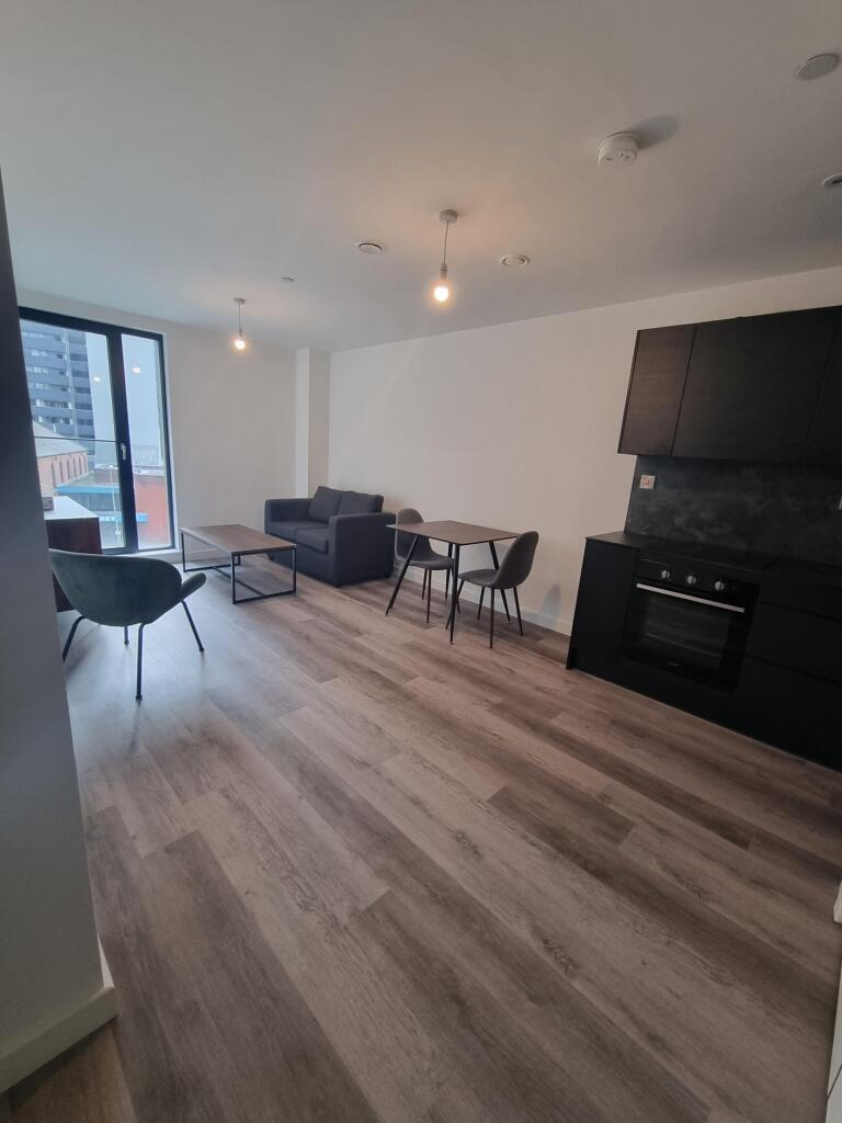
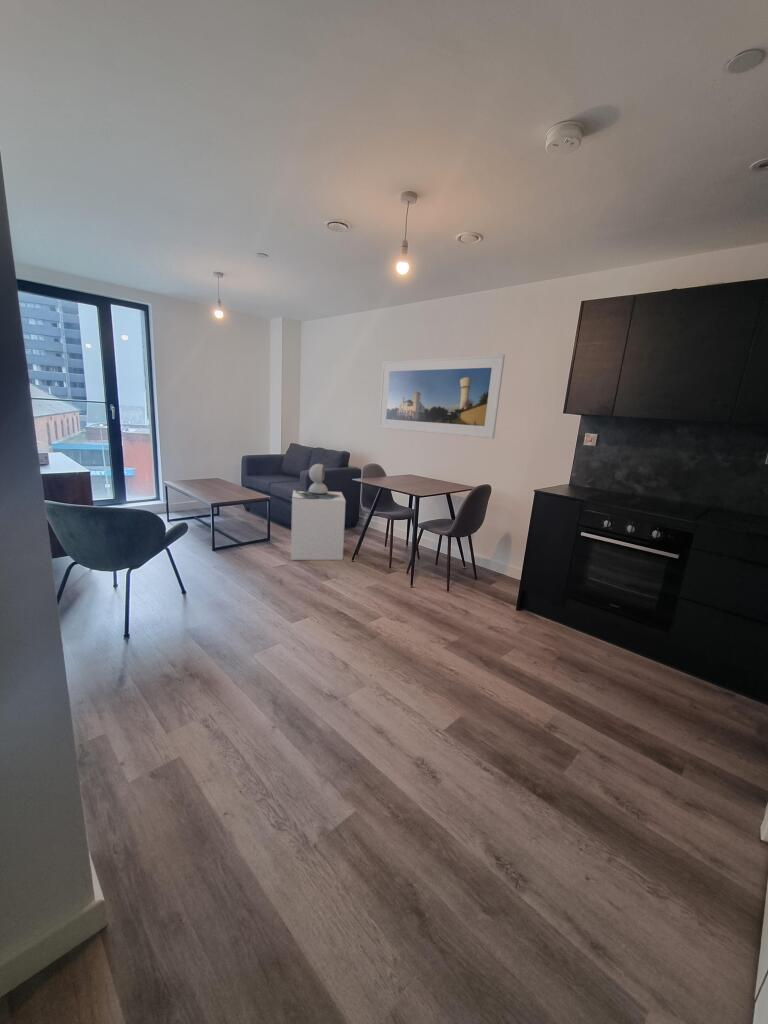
+ table lamp (310, 478)
+ side table (317, 524)
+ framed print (433, 396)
